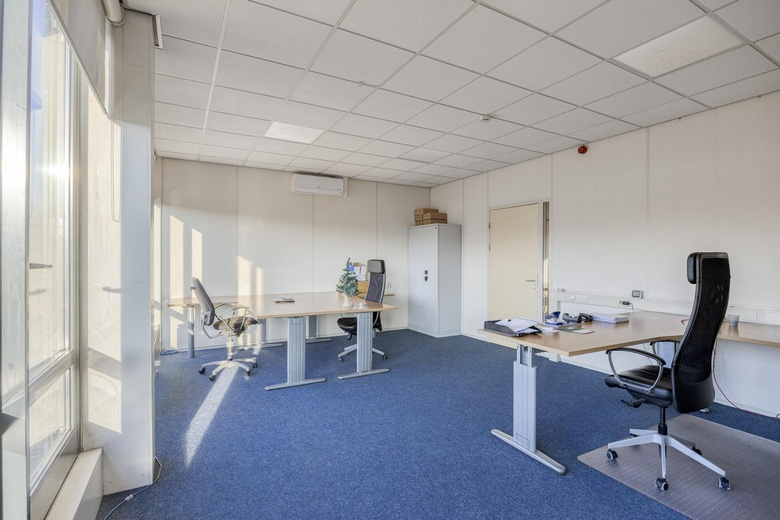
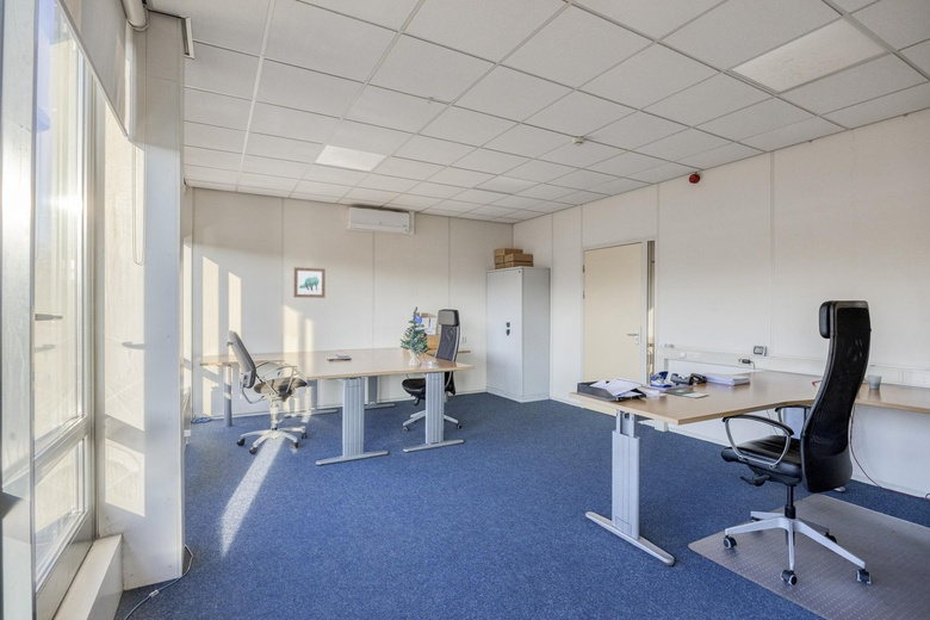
+ wall art (309, 283)
